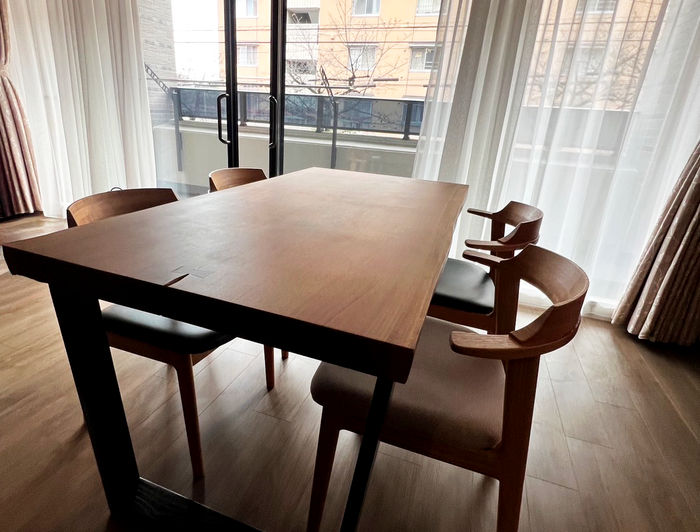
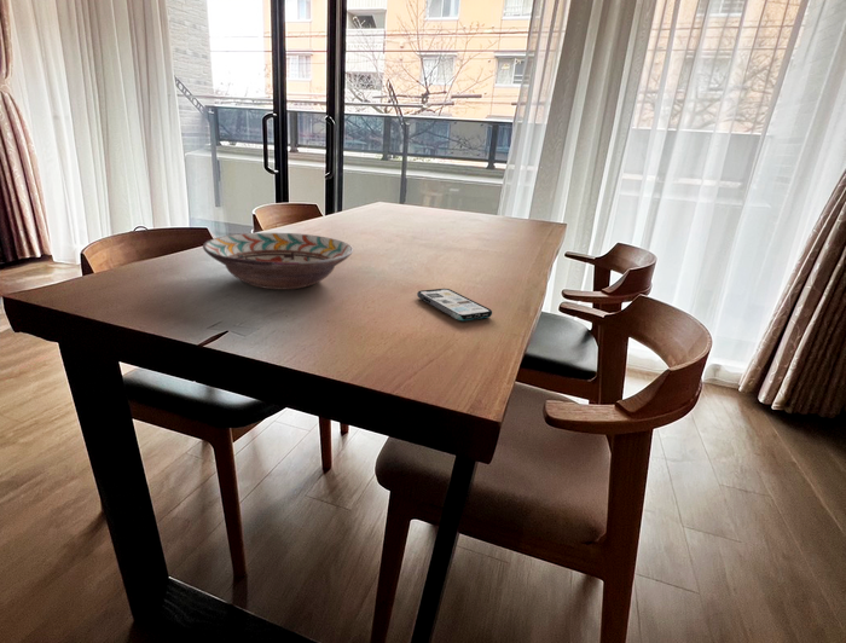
+ decorative bowl (282, 262)
+ phone case (452, 303)
